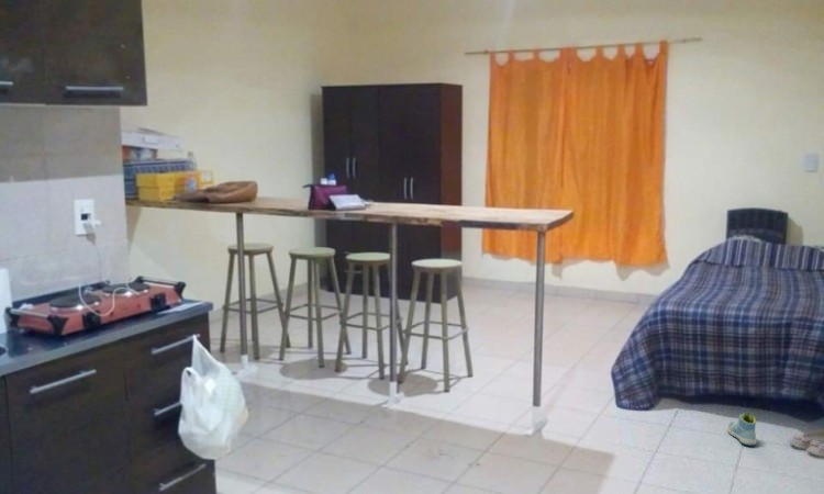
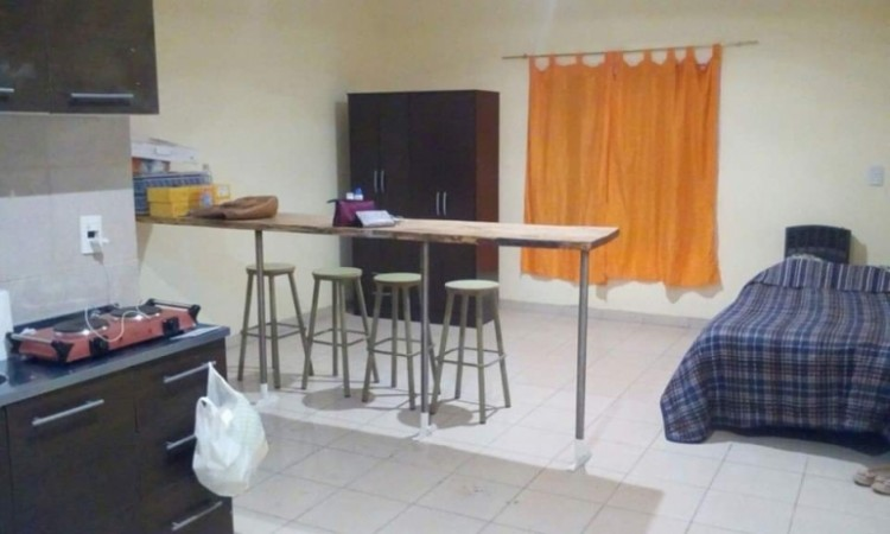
- sneaker (743, 423)
